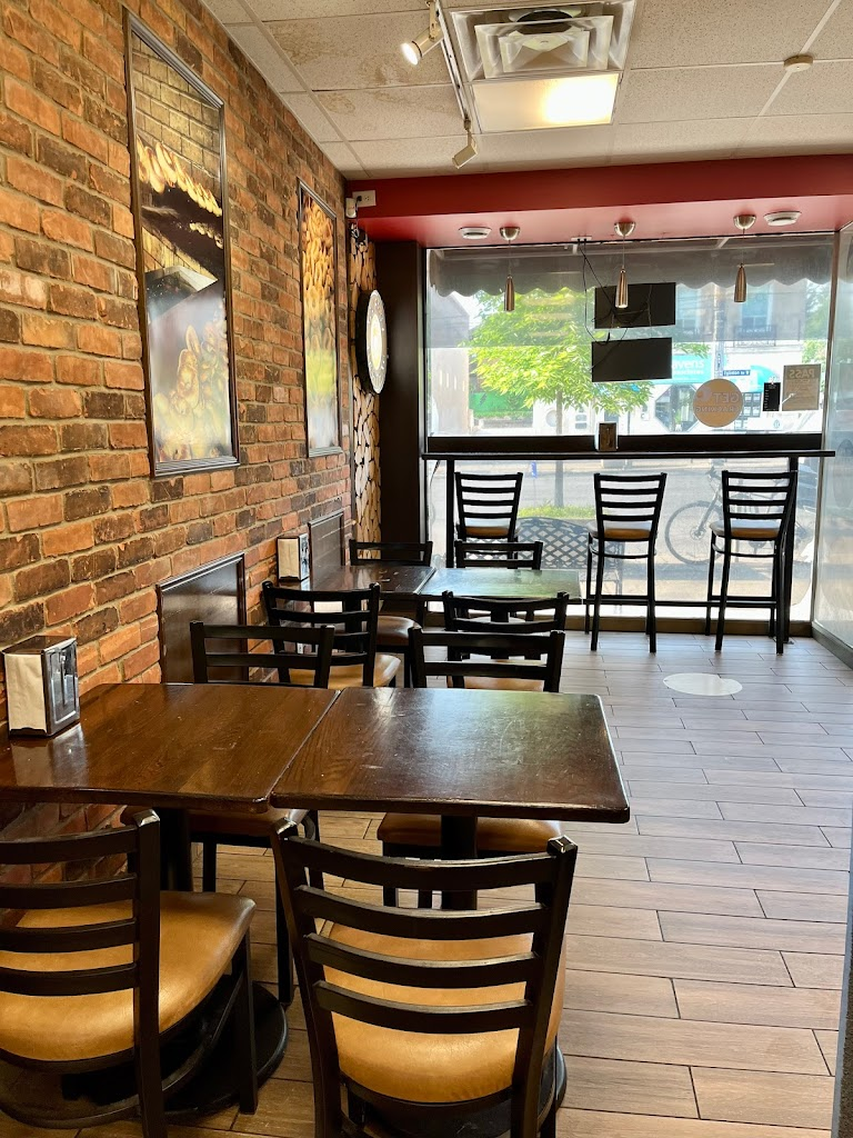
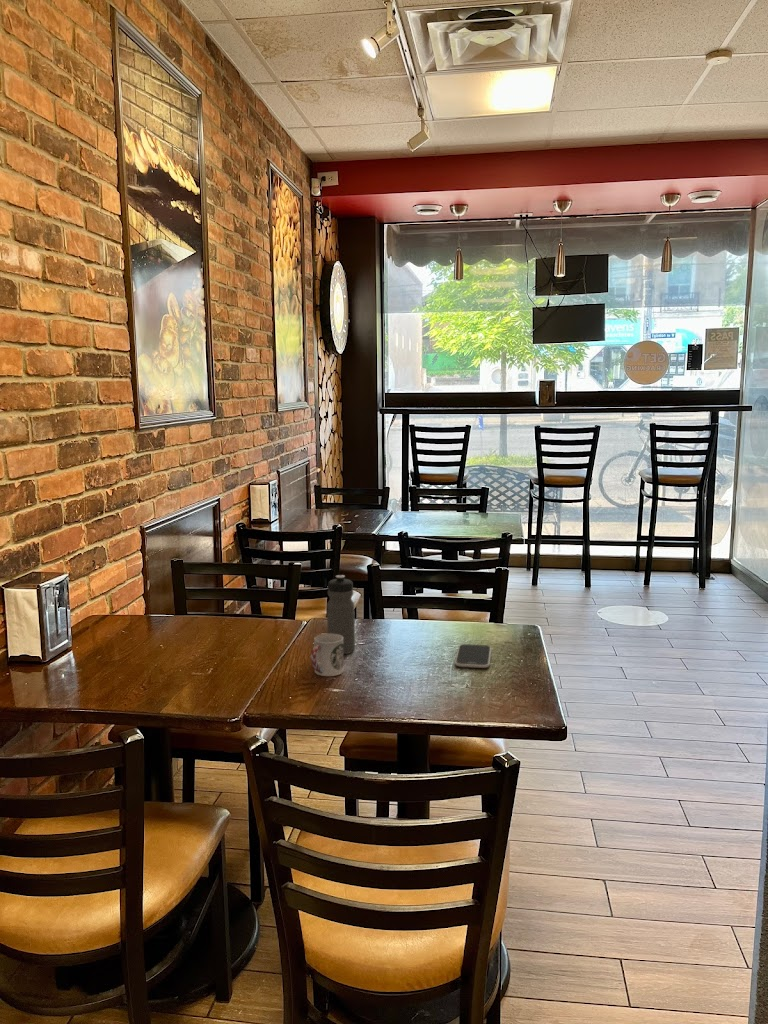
+ water bottle (340, 613)
+ cup (325, 656)
+ smartphone (473, 655)
